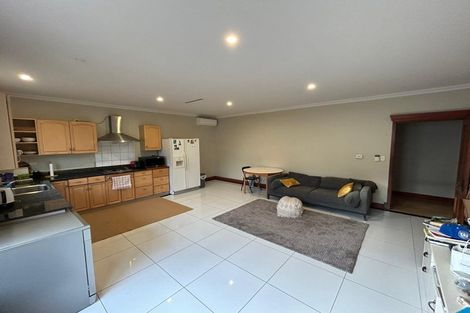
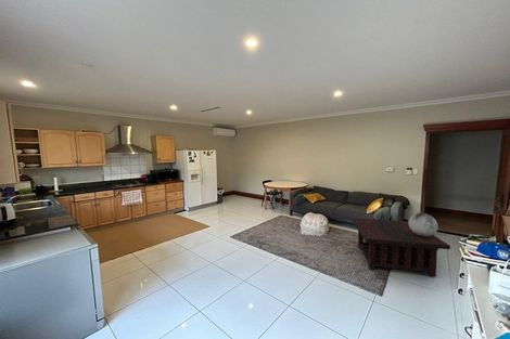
+ coffee table (391, 244)
+ decorative globe (422, 224)
